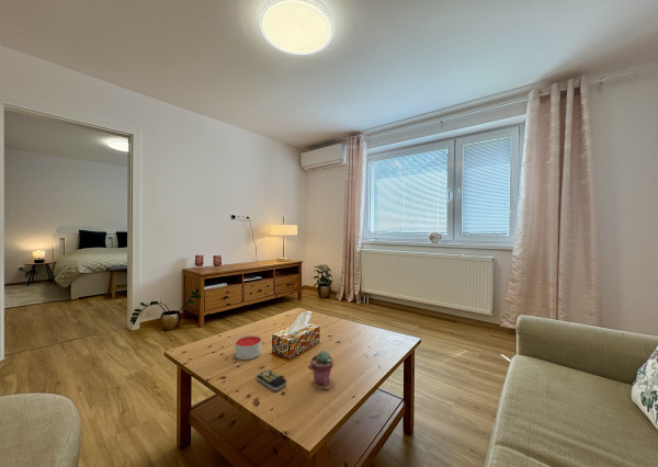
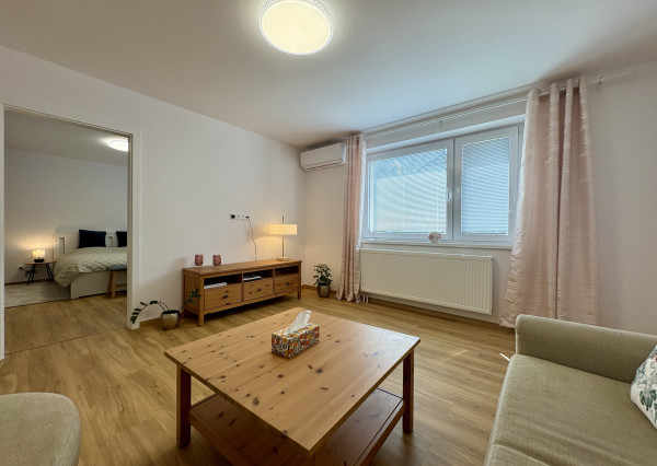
- candle (248, 346)
- potted succulent (321, 365)
- remote control (271, 379)
